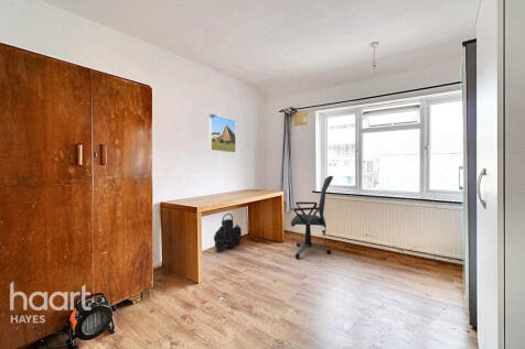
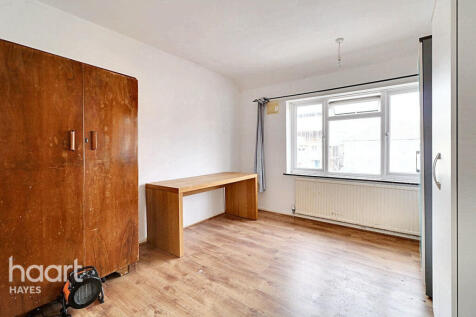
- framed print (223, 134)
- office chair (311, 215)
- backpack (229, 230)
